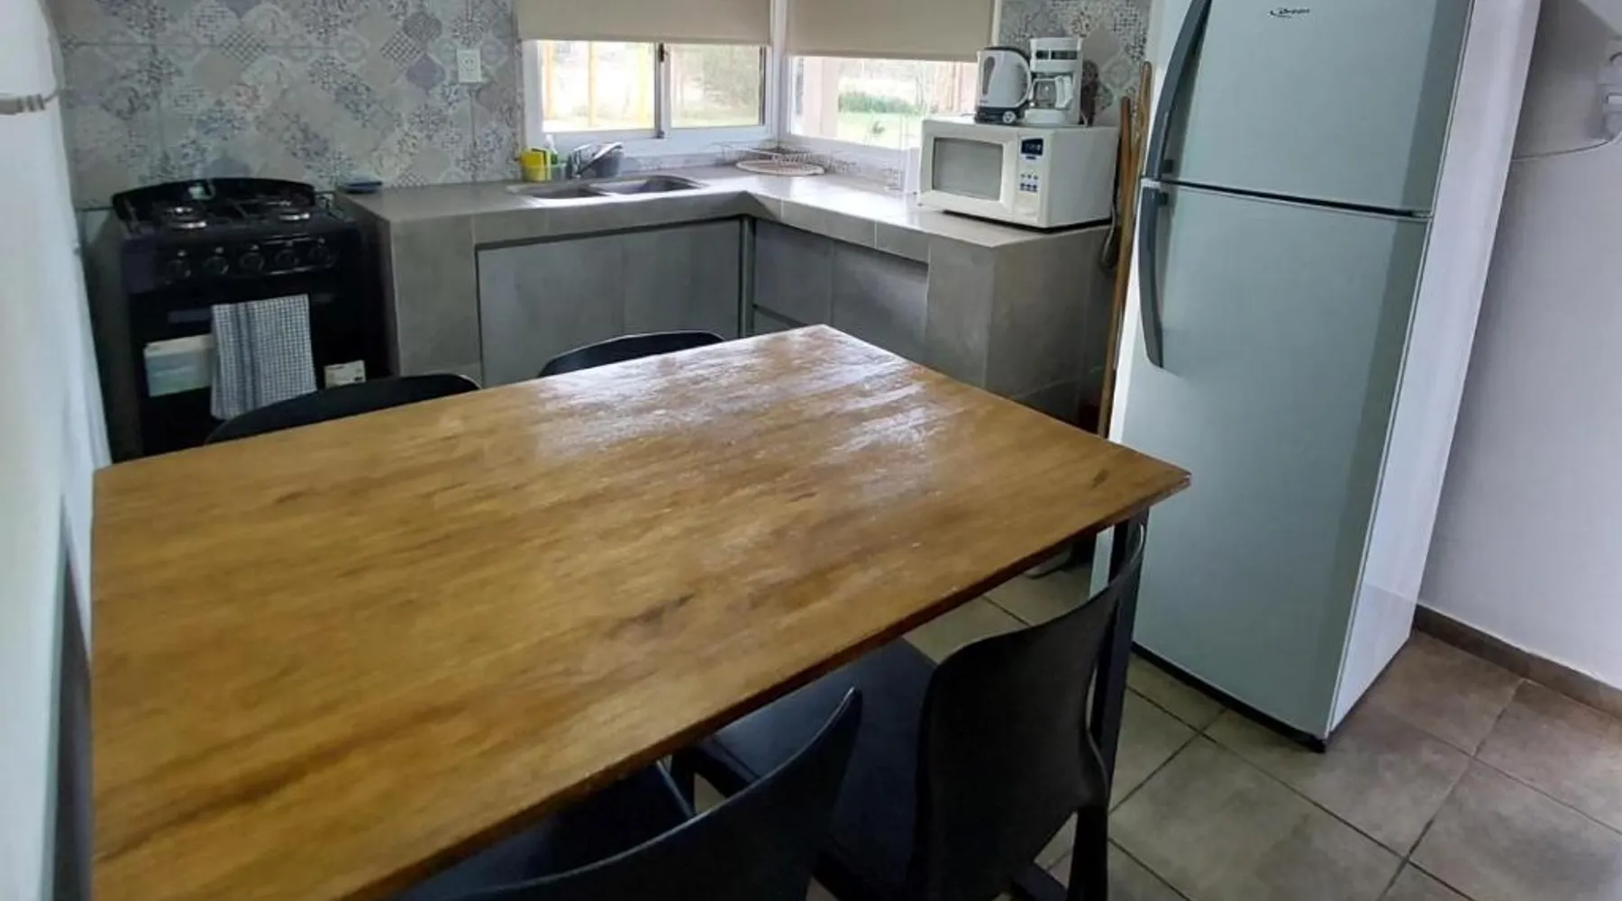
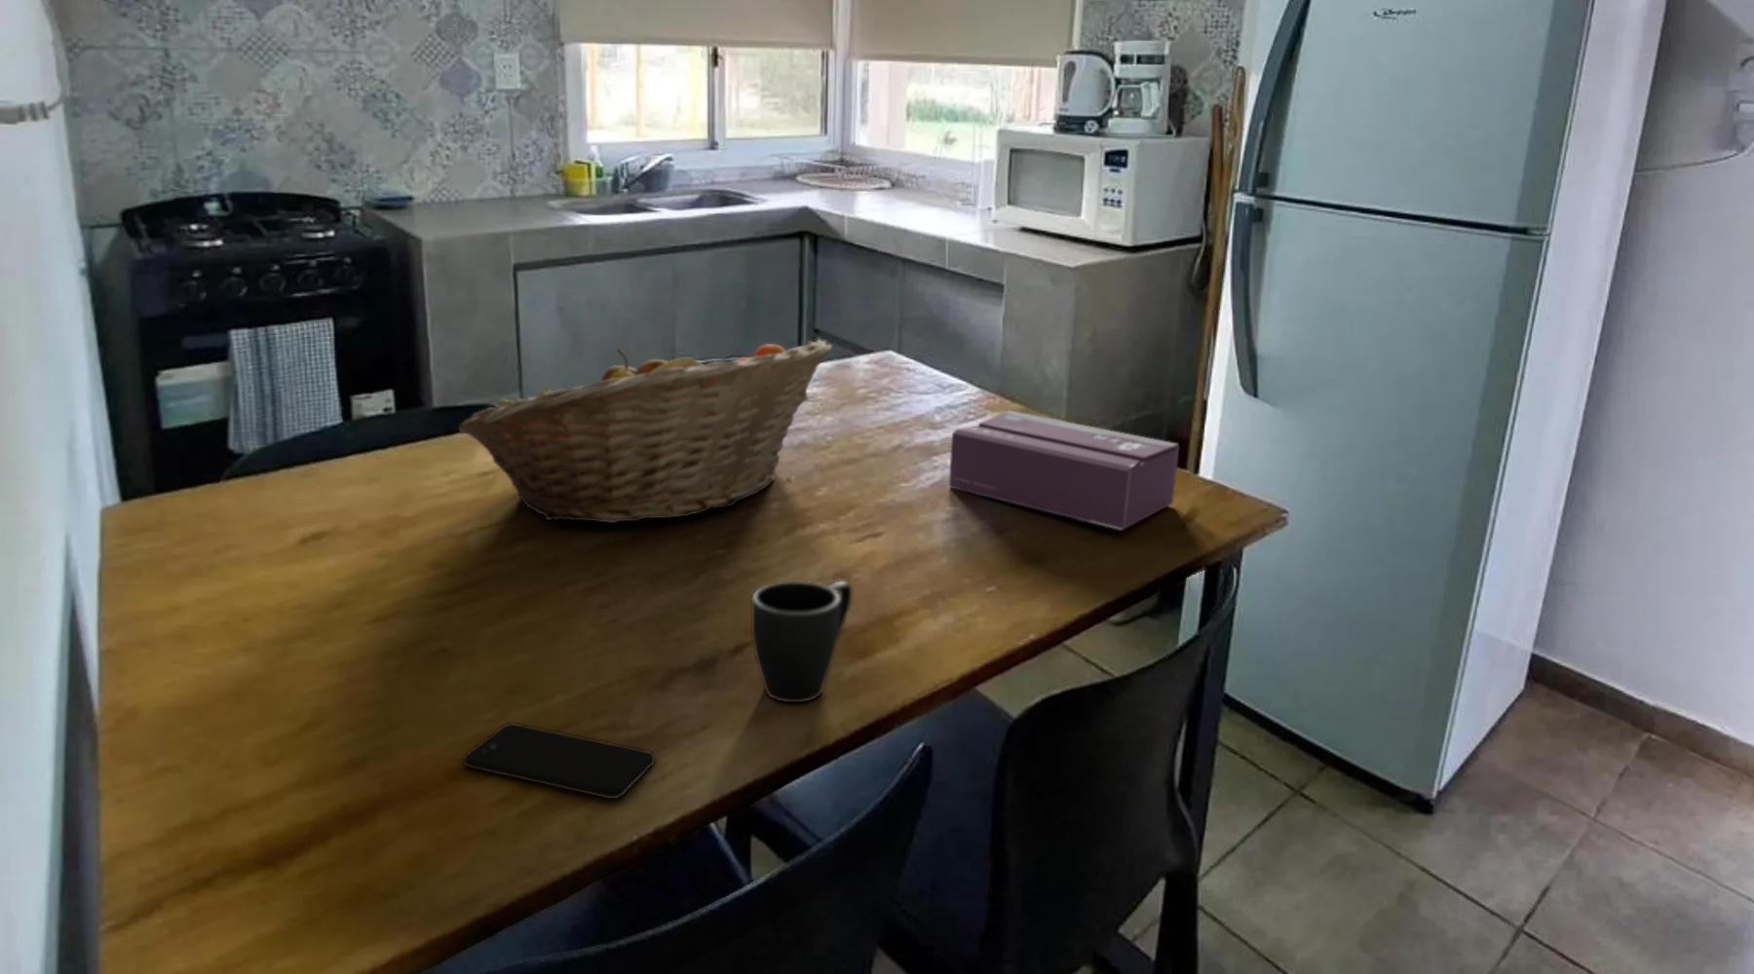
+ mug (807, 637)
+ tissue box (1062, 465)
+ fruit basket (659, 414)
+ smartphone (559, 759)
